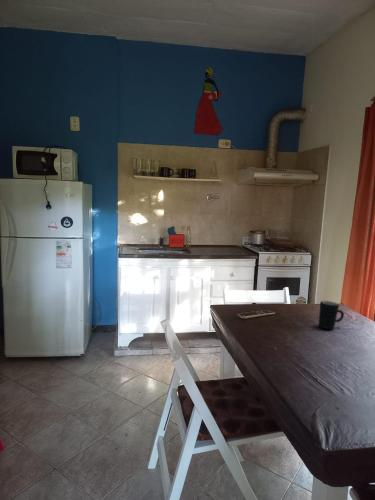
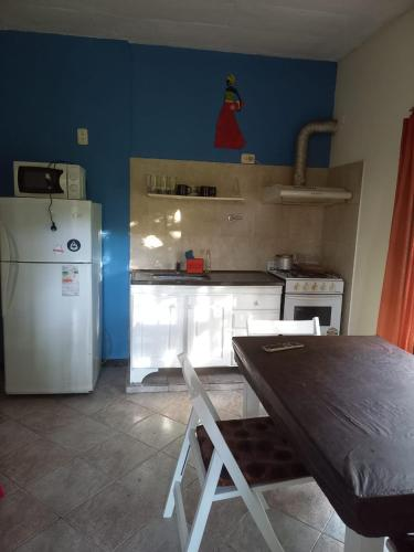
- mug (331, 315)
